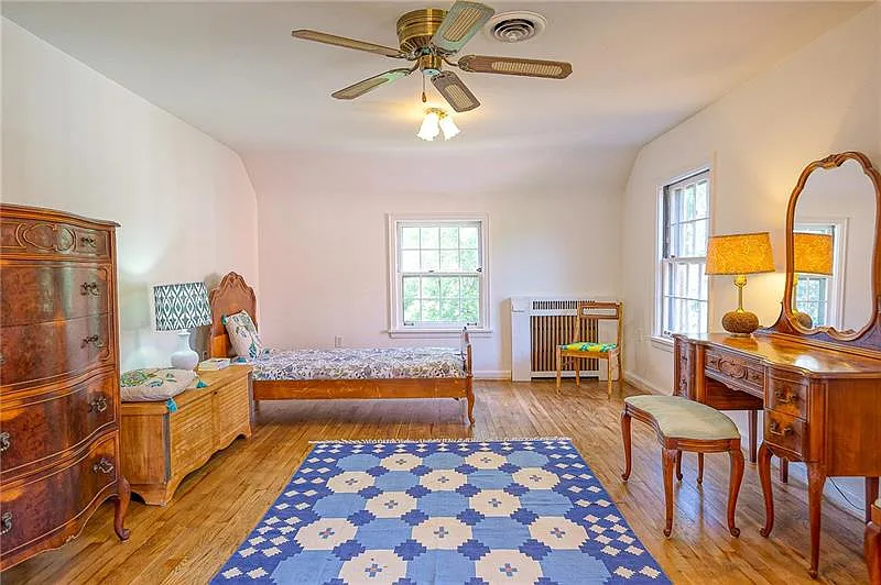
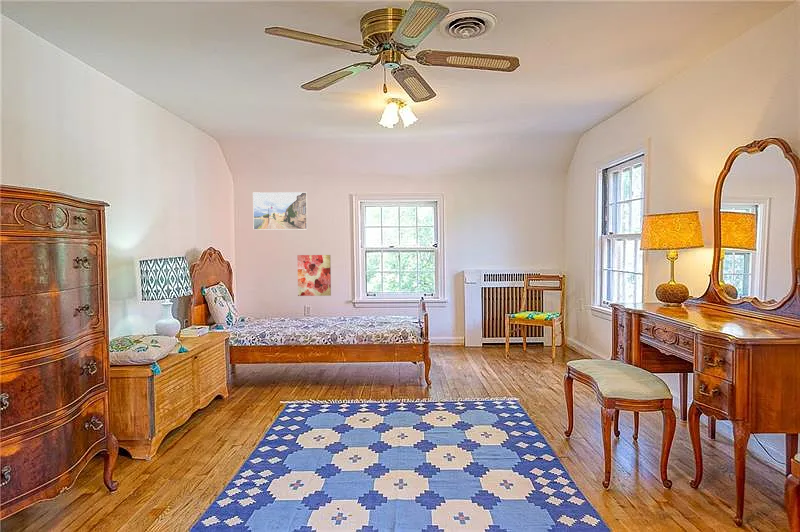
+ wall art (314, 275)
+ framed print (280, 211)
